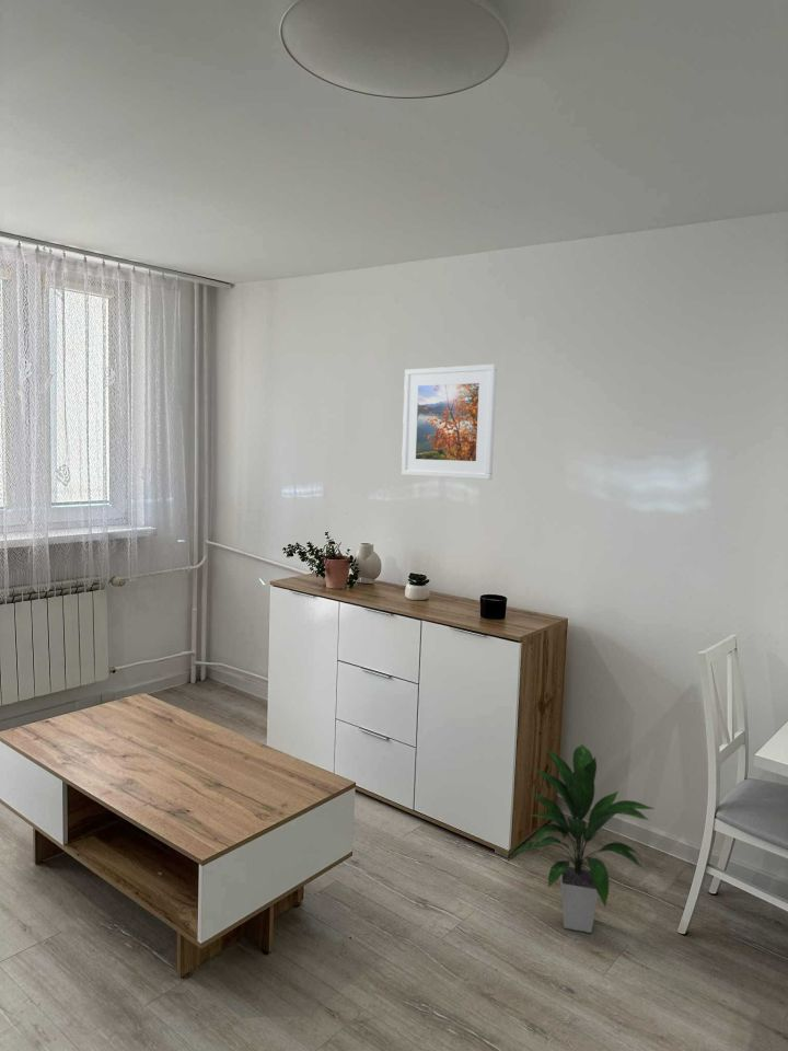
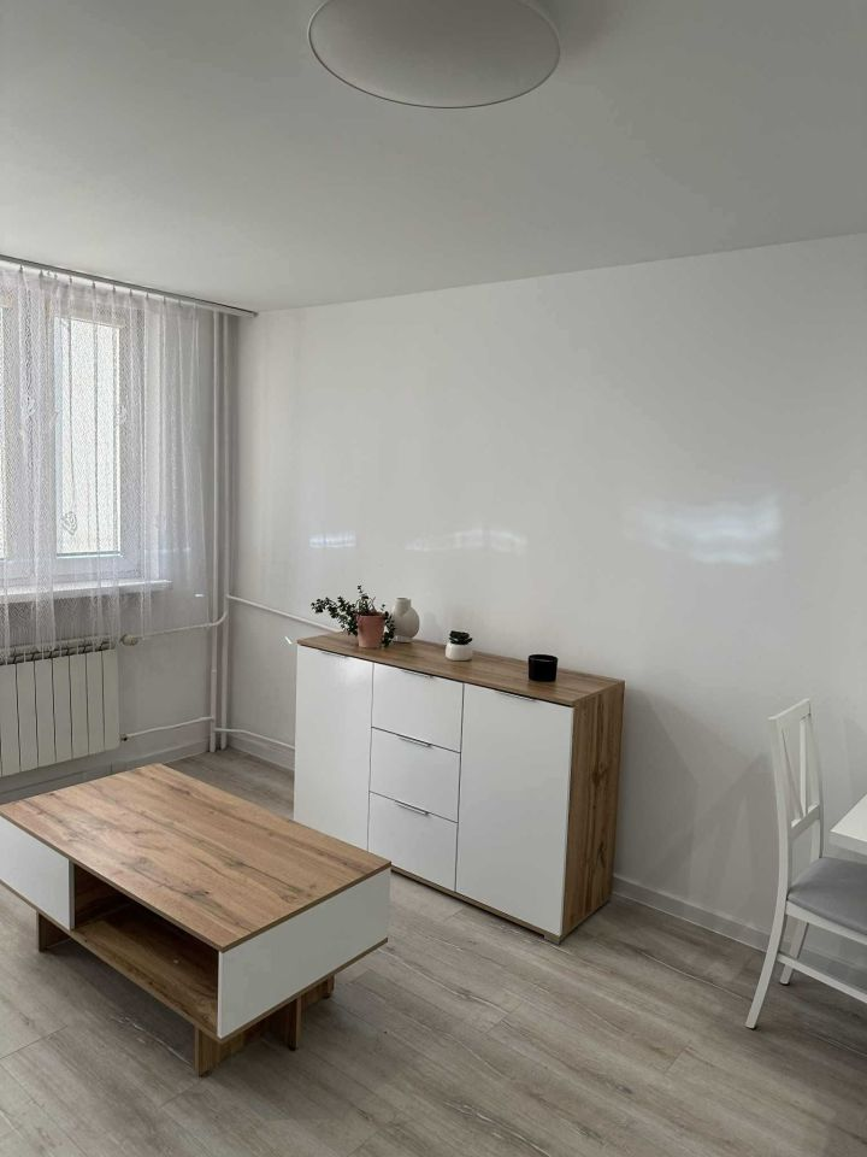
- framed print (447, 421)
- indoor plant (576, 834)
